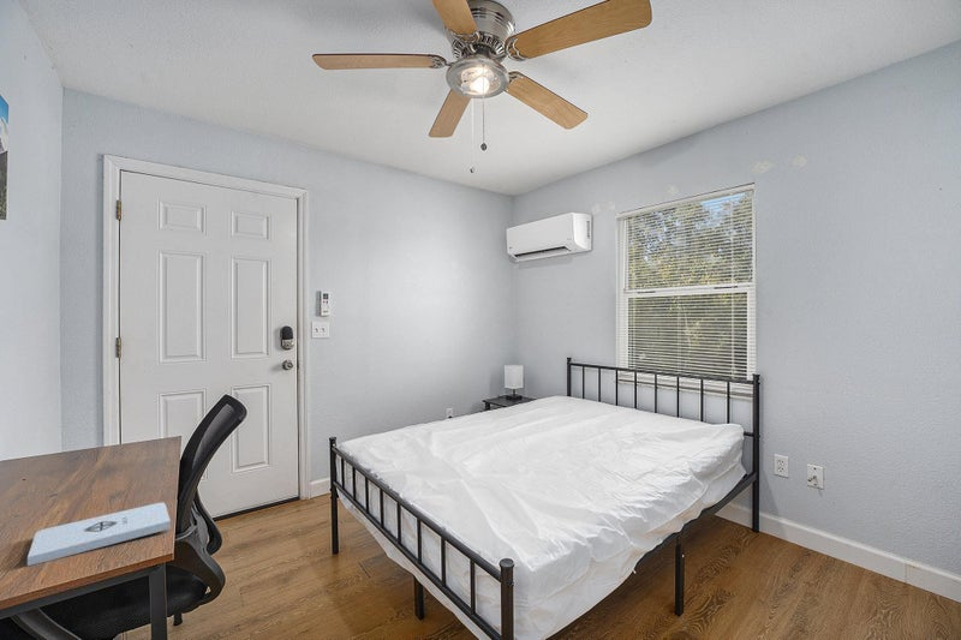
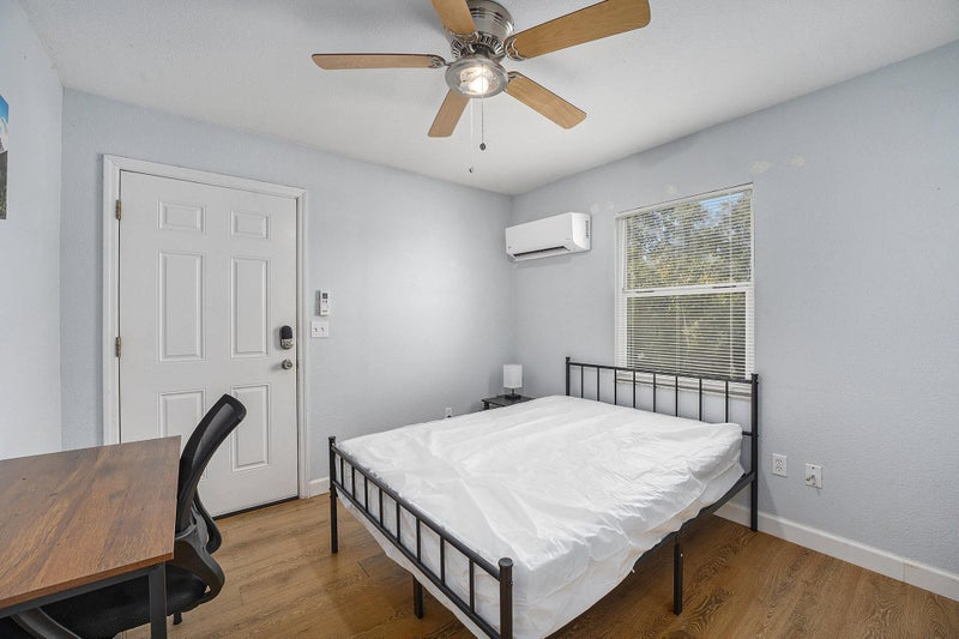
- notepad (105, 530)
